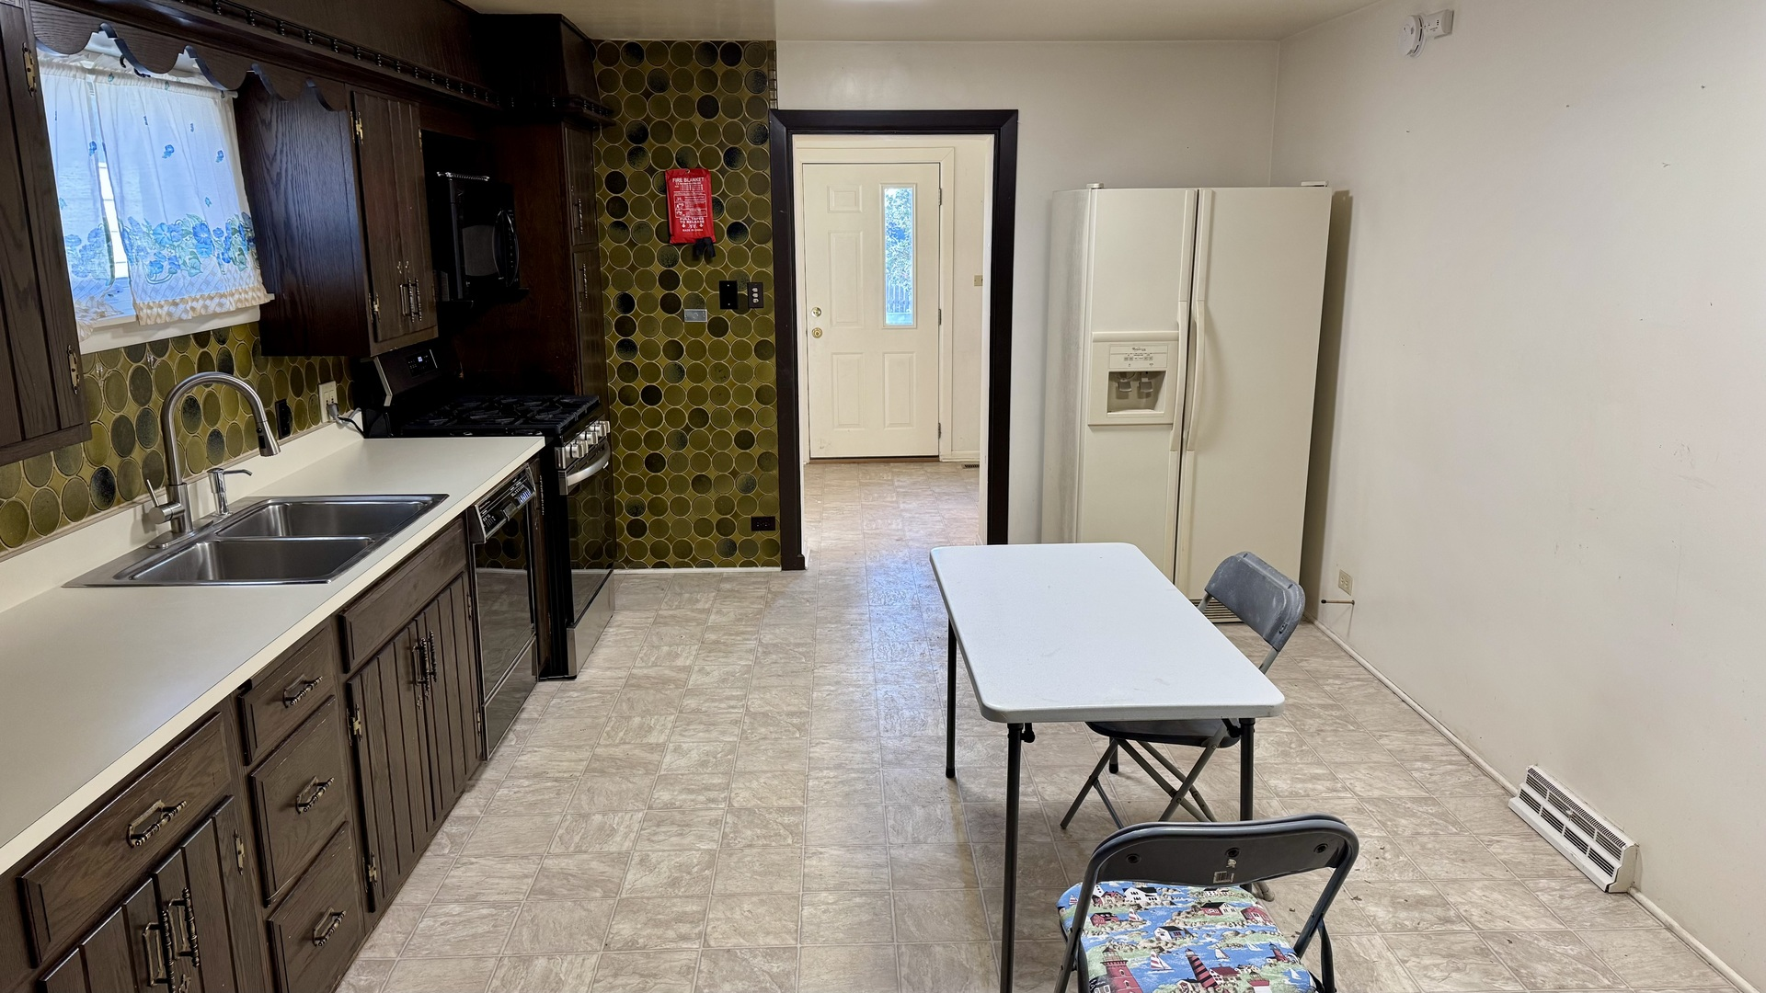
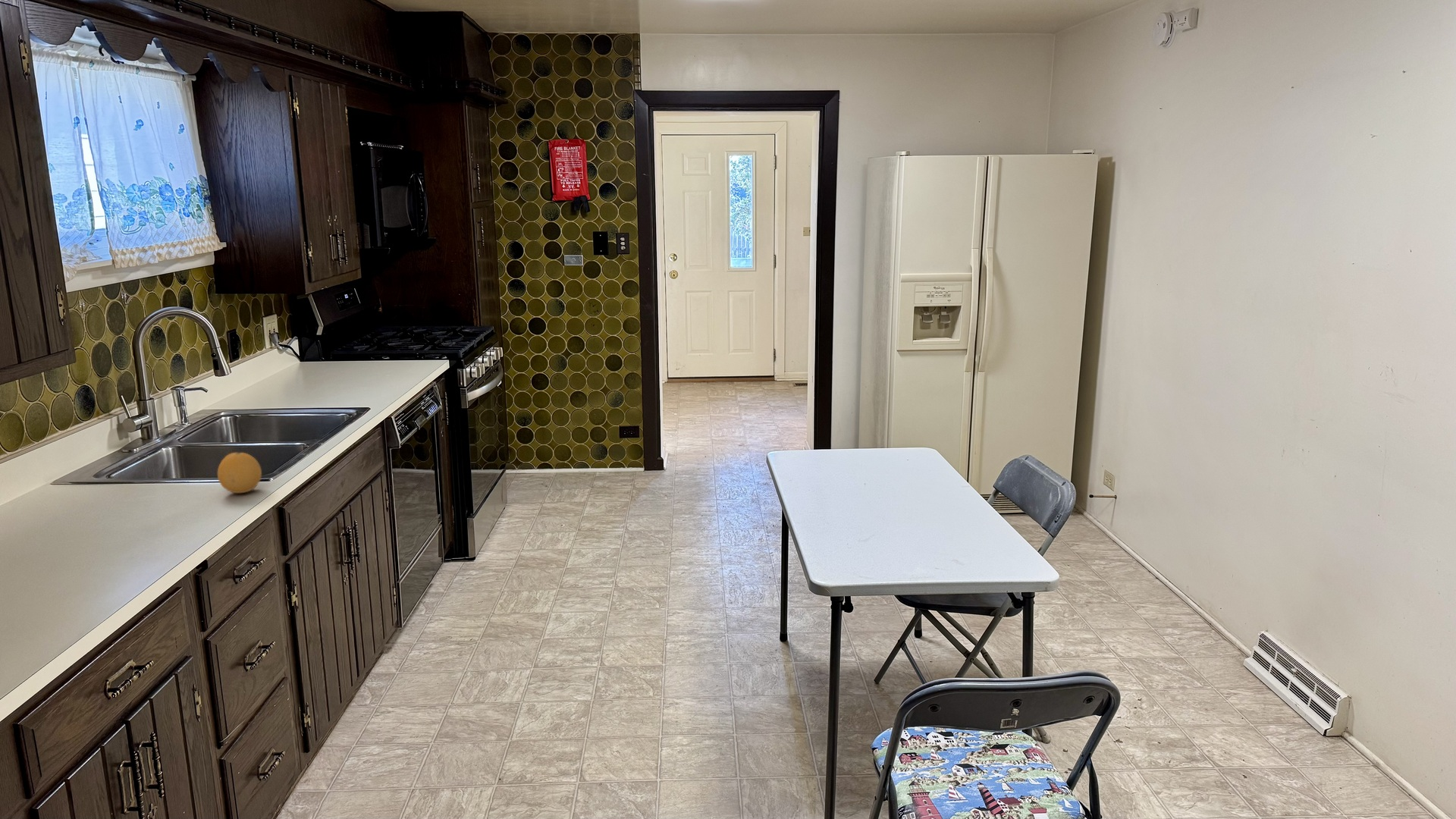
+ fruit (239, 472)
